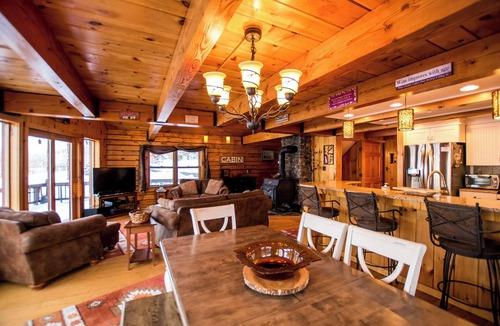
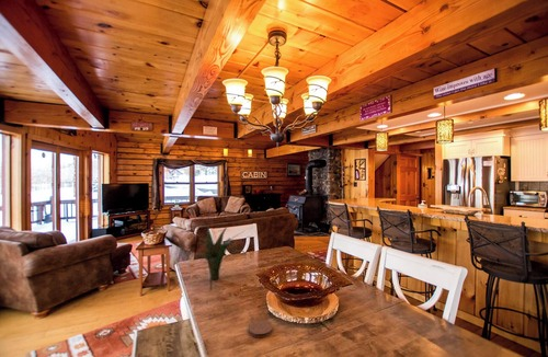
+ coaster (260, 327)
+ plant (216, 254)
